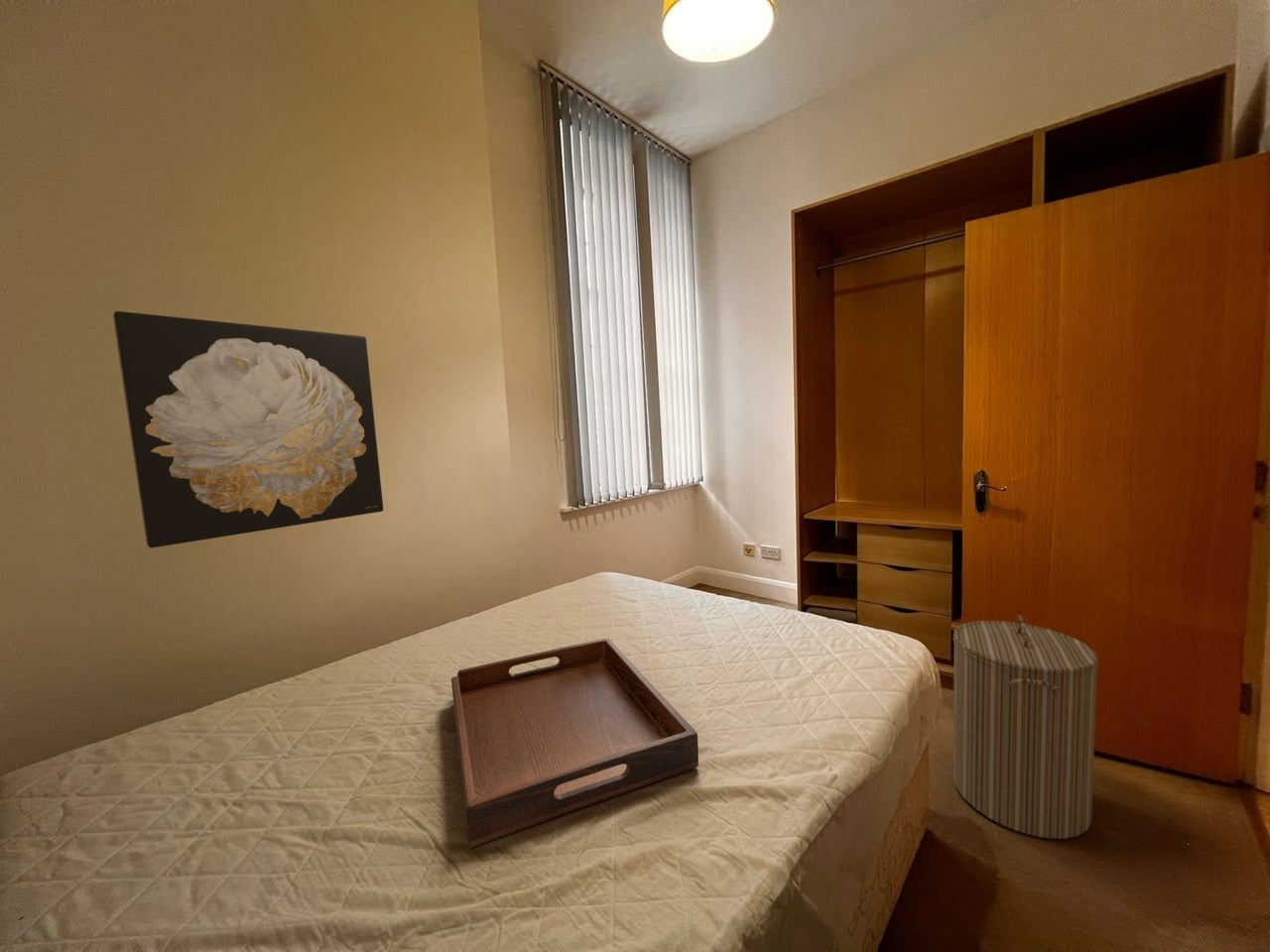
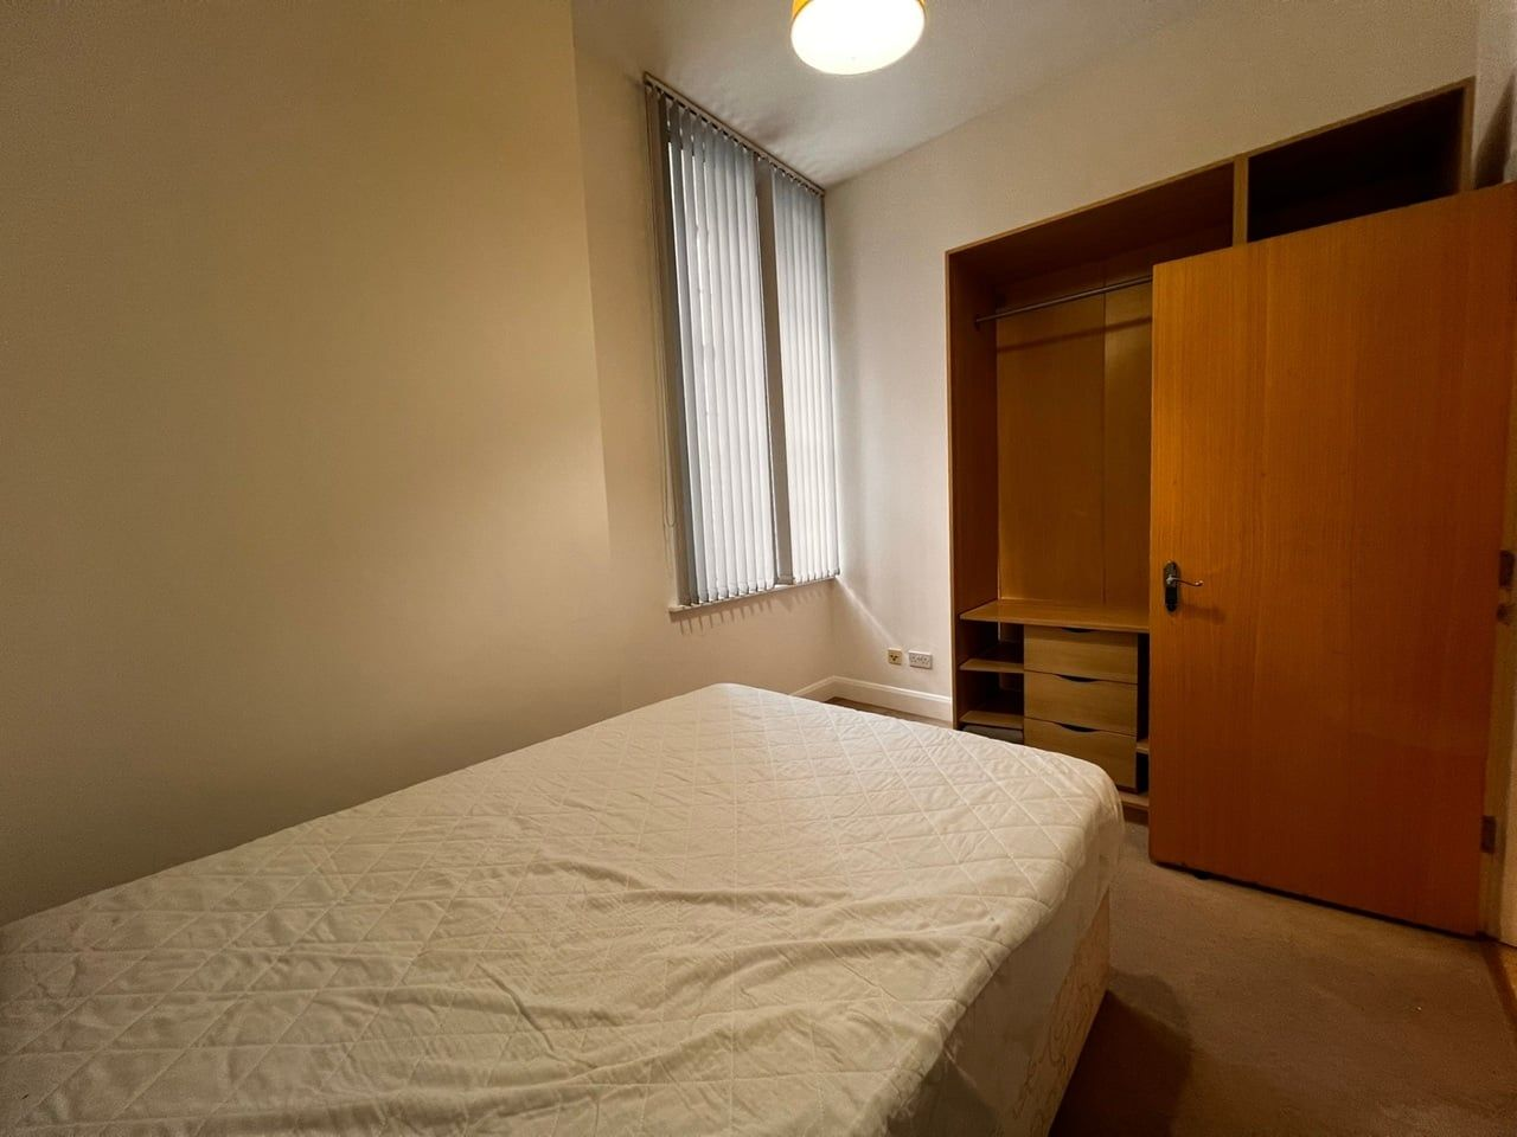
- wall art (270, 428)
- serving tray (558, 713)
- laundry hamper (1019, 708)
